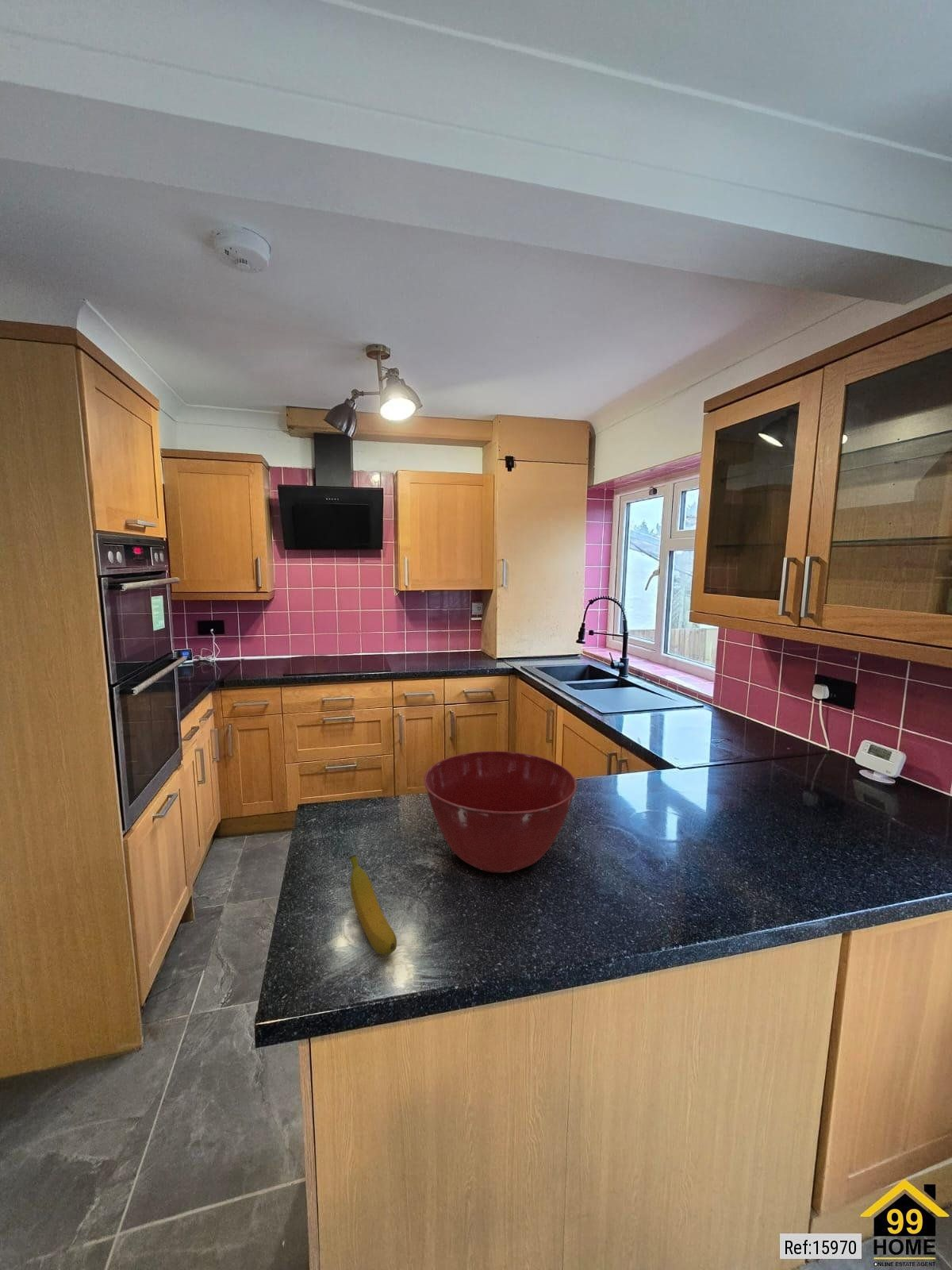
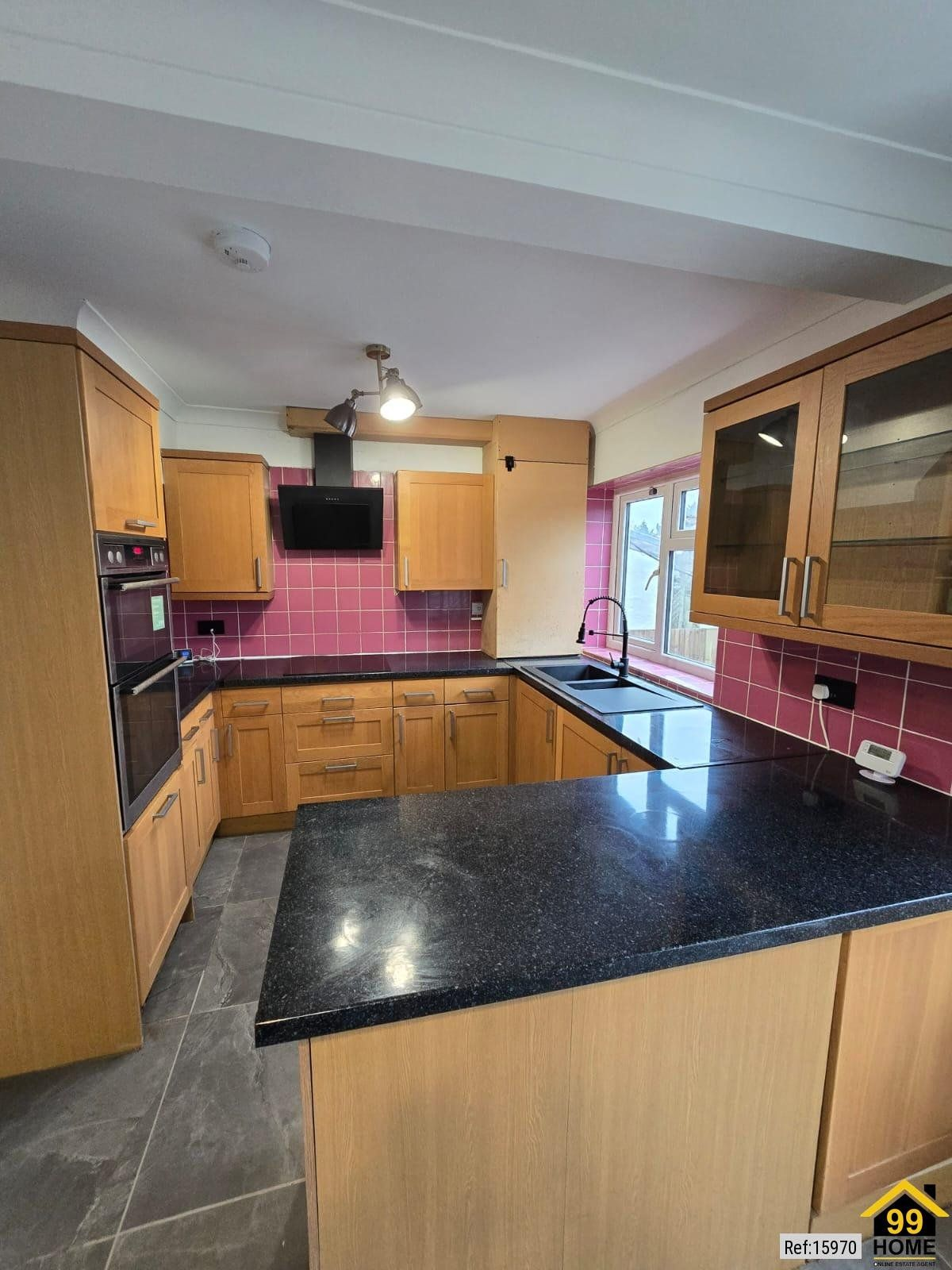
- banana (370, 906)
- mixing bowl (499, 814)
